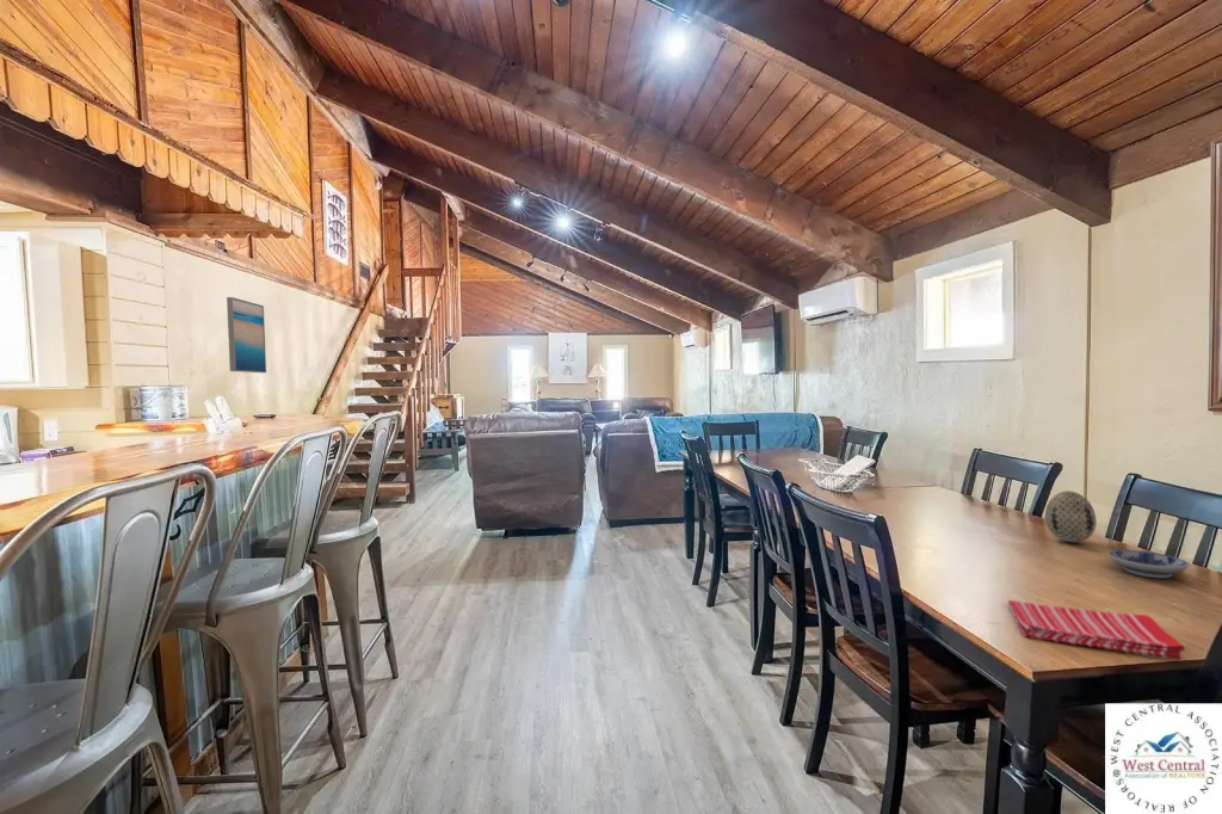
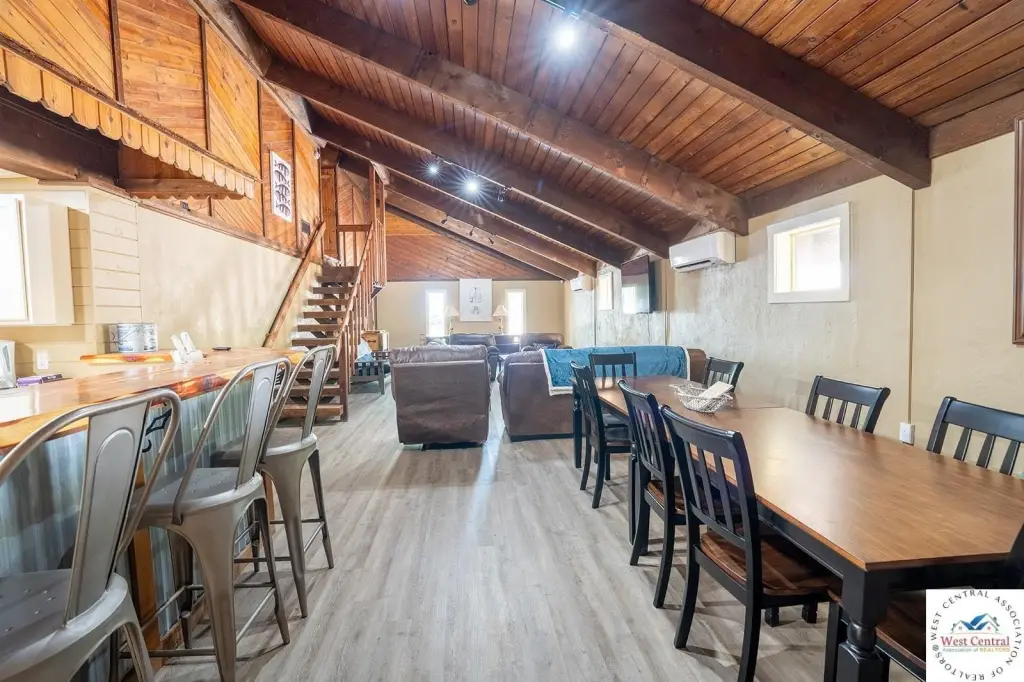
- decorative egg (1069, 516)
- dish towel (1087, 624)
- wall art (247, 337)
- bowl (1147, 565)
